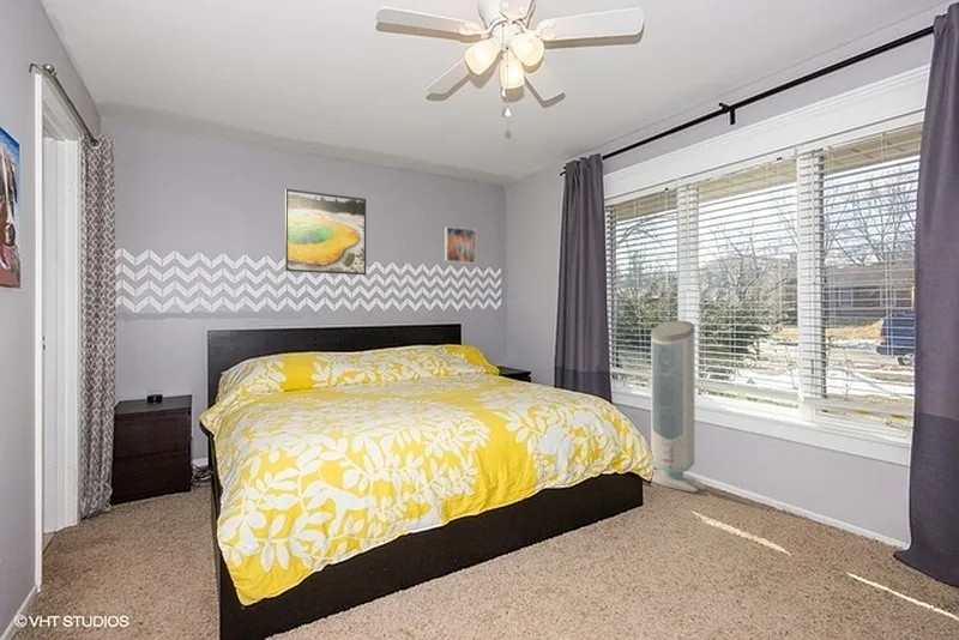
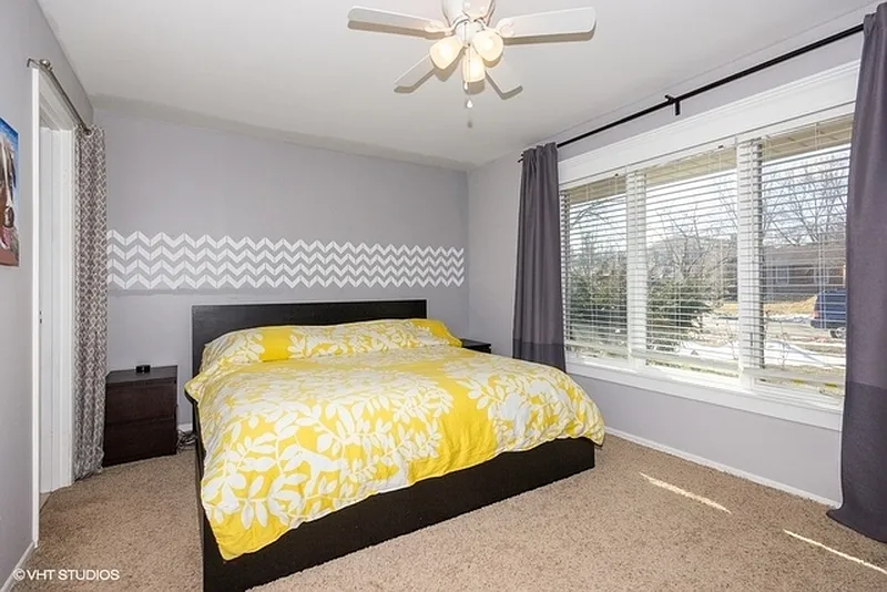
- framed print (327, 233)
- air purifier (672, 400)
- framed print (460, 244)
